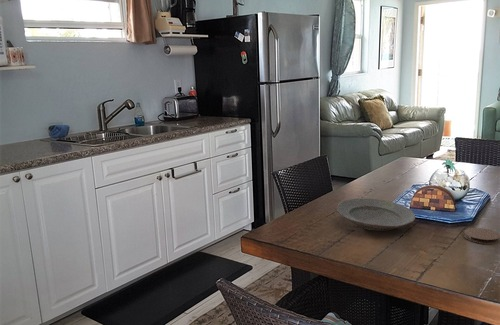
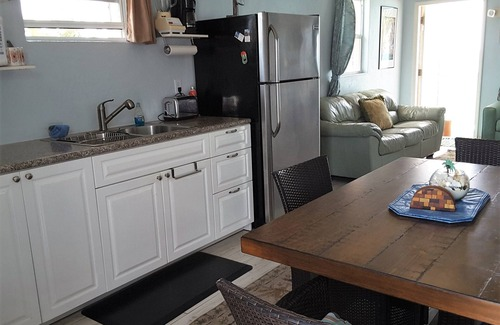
- plate (374, 217)
- coaster (481, 235)
